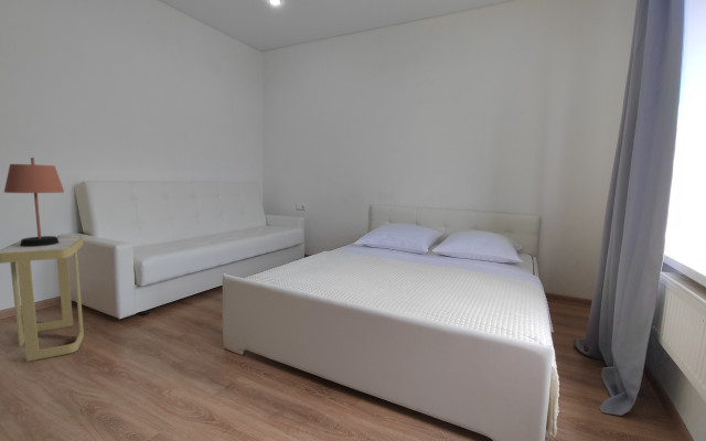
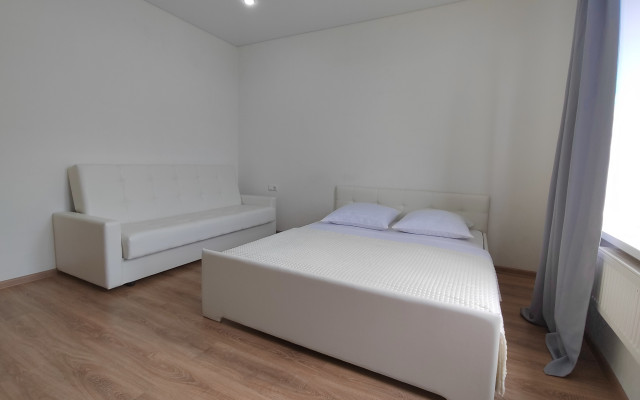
- table lamp (36, 201)
- side table (60, 292)
